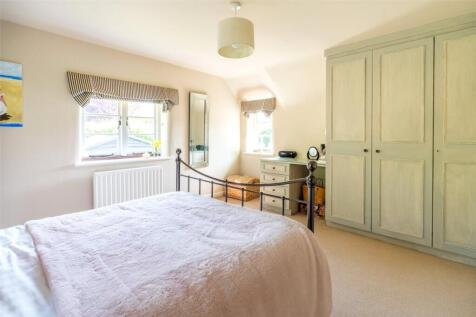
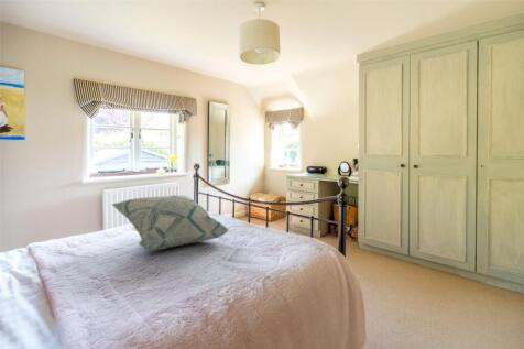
+ decorative pillow (170, 219)
